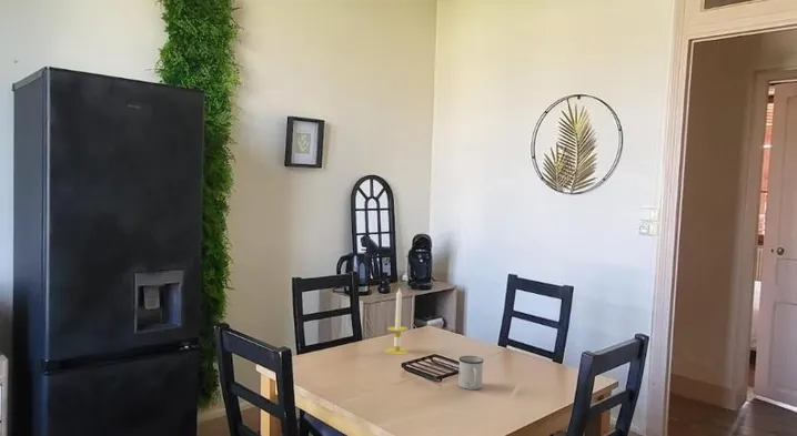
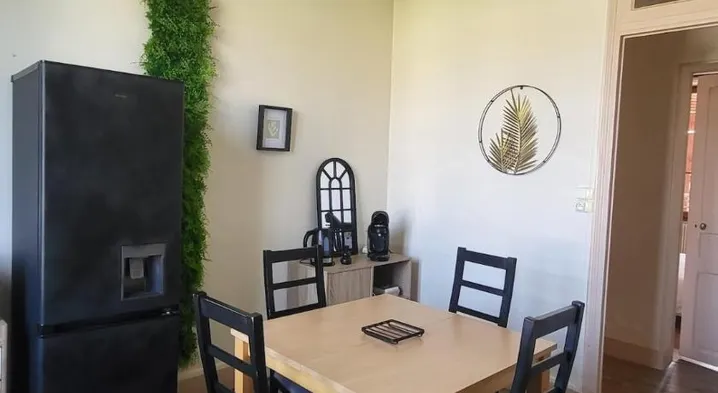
- candle (397, 320)
- mug (472, 374)
